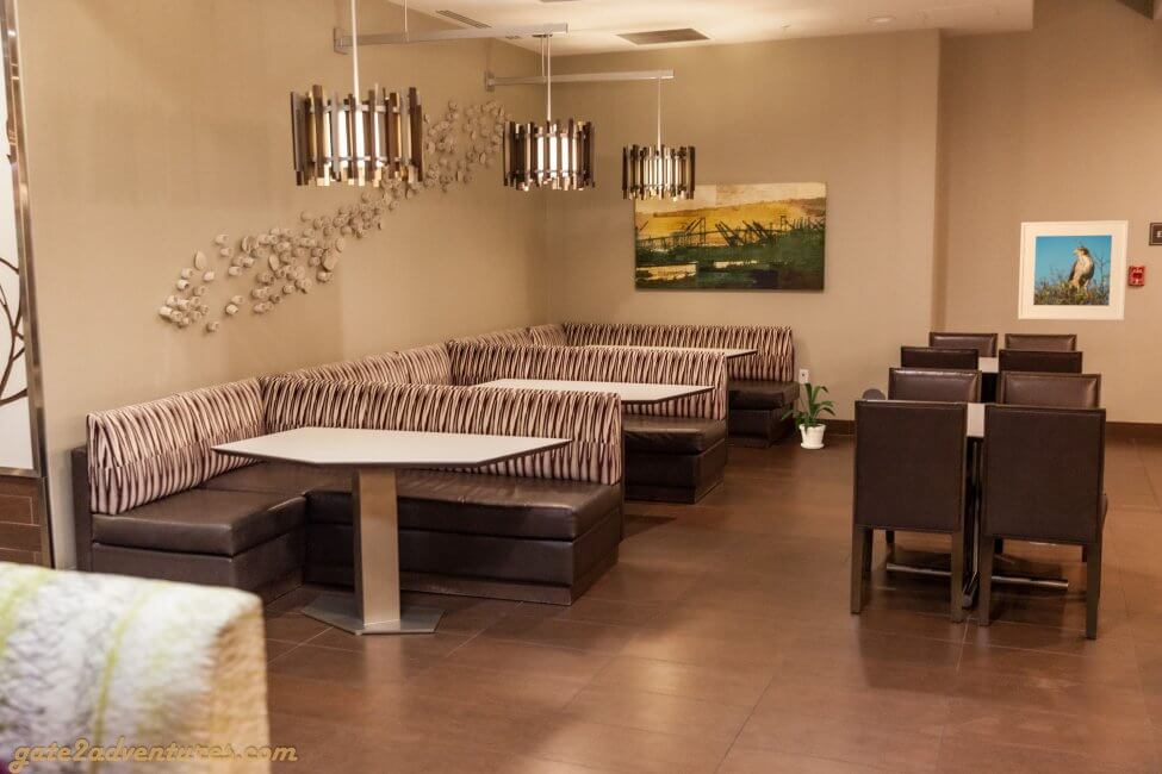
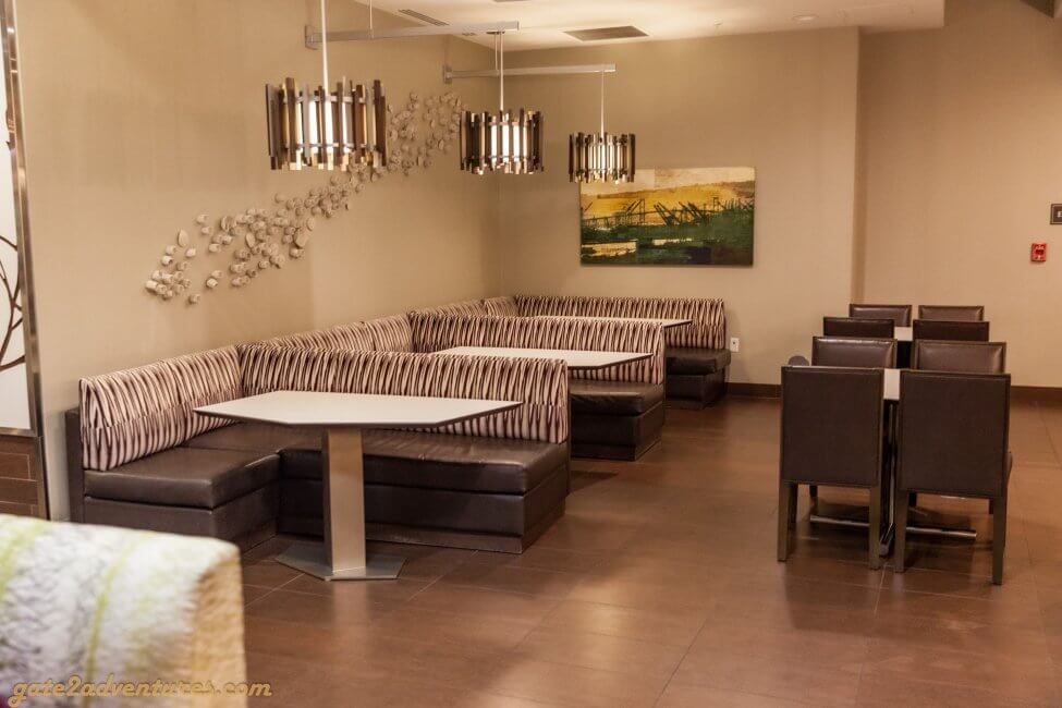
- house plant (813, 413)
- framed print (1071, 270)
